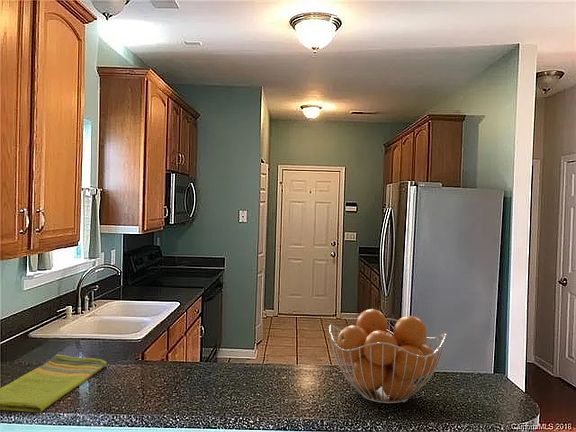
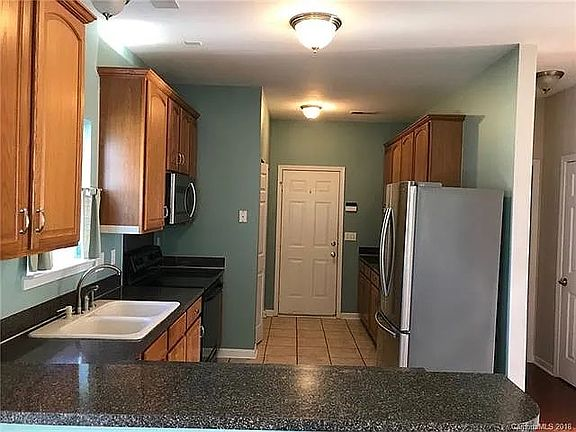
- dish towel (49, 380)
- fruit basket (385, 354)
